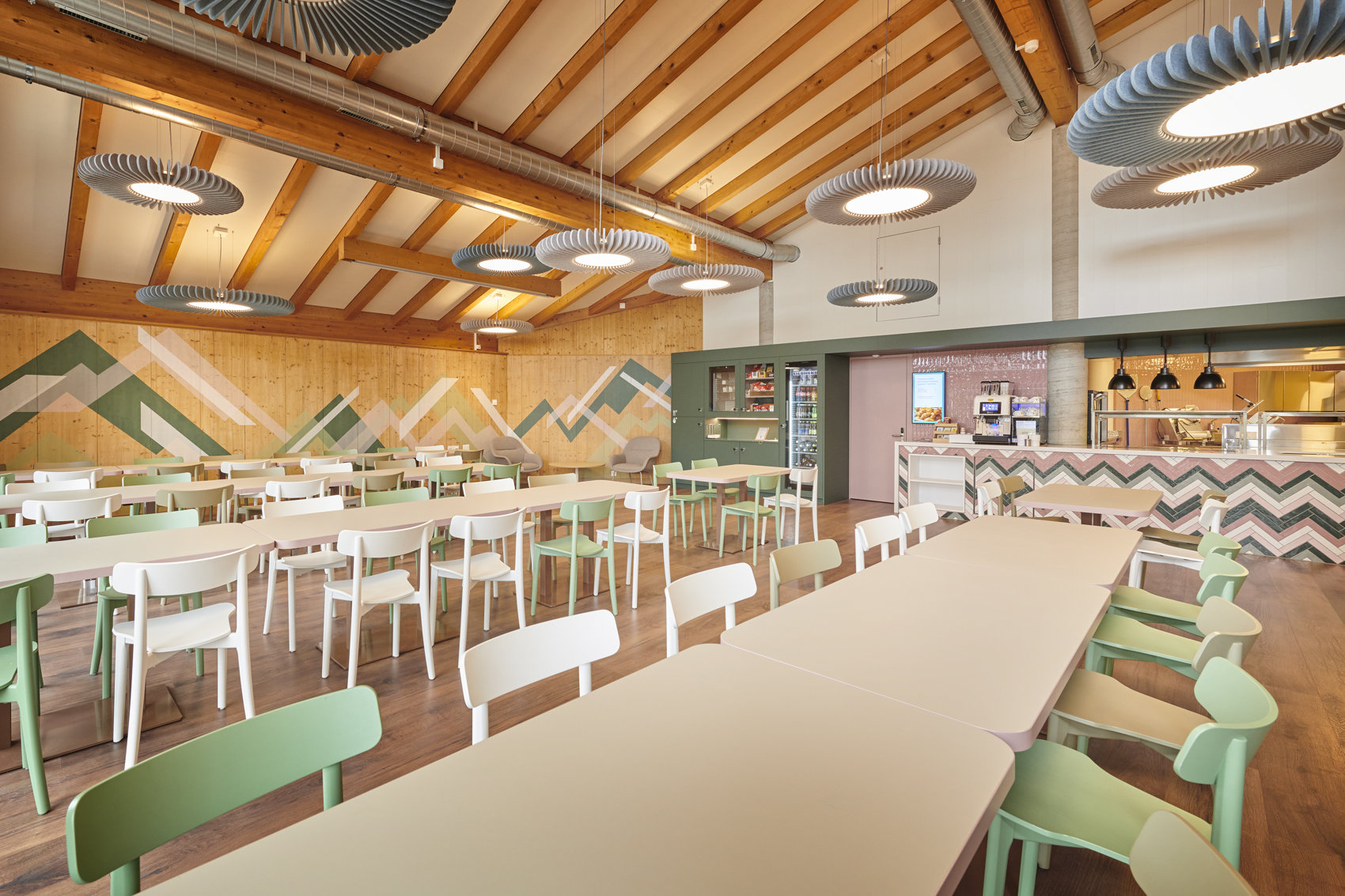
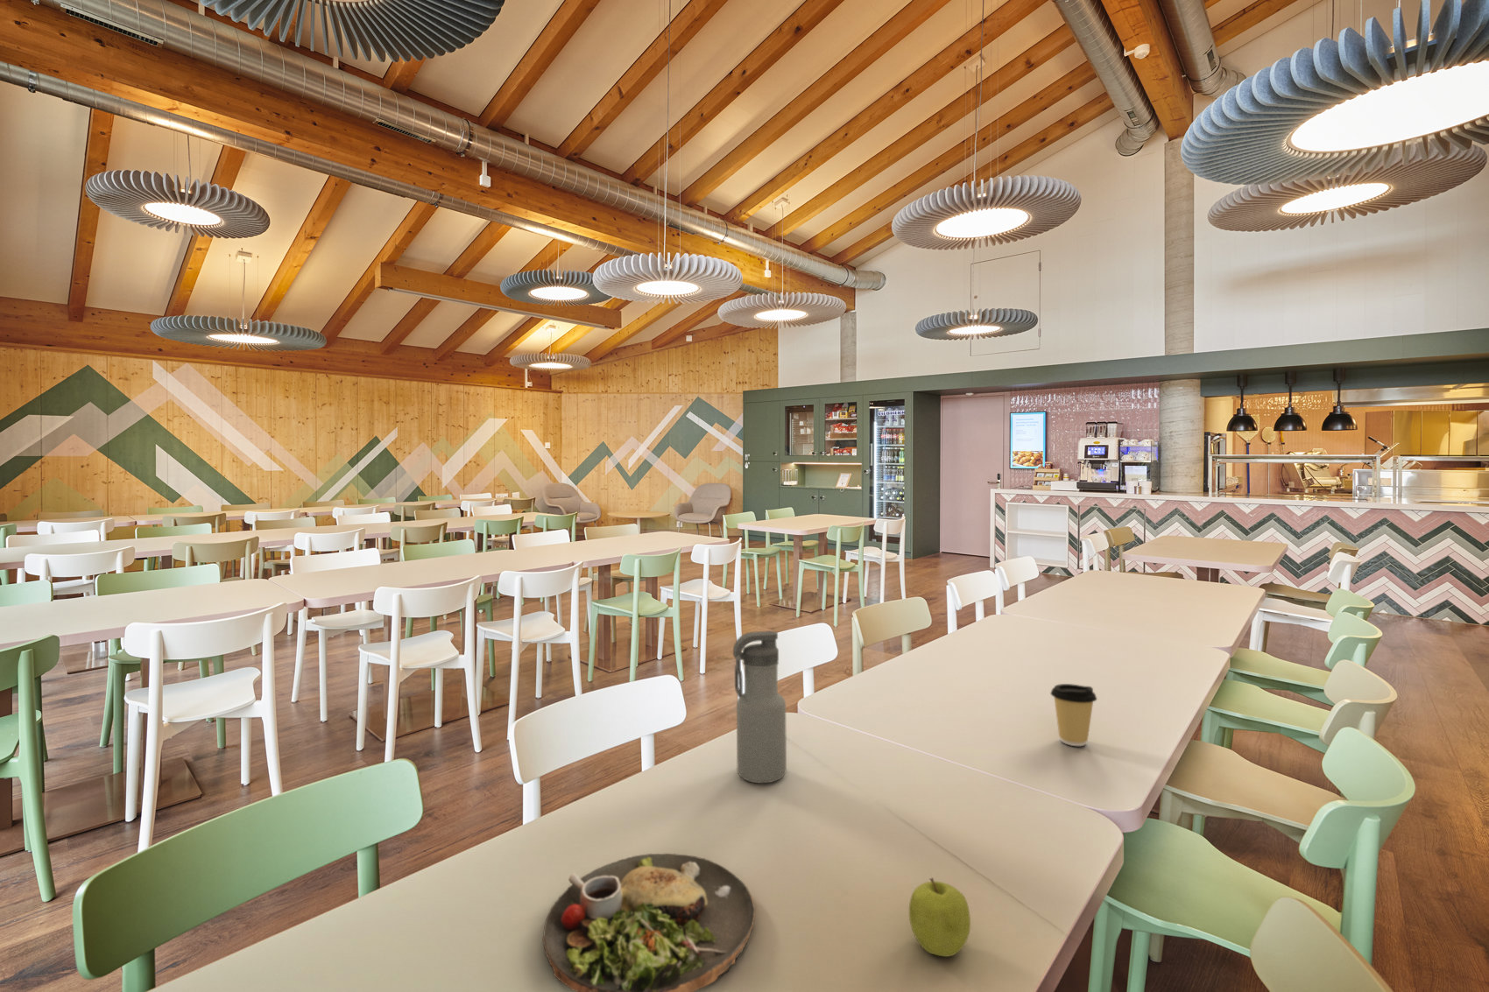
+ coffee cup (1073, 714)
+ water bottle (759, 703)
+ dinner plate (651, 901)
+ fruit (939, 914)
